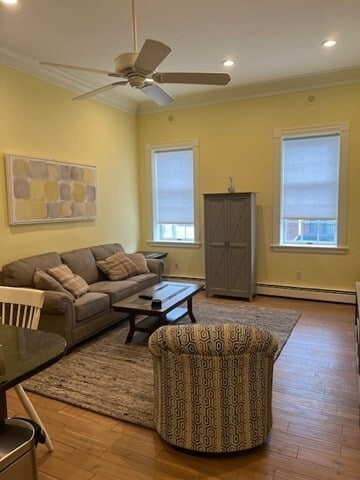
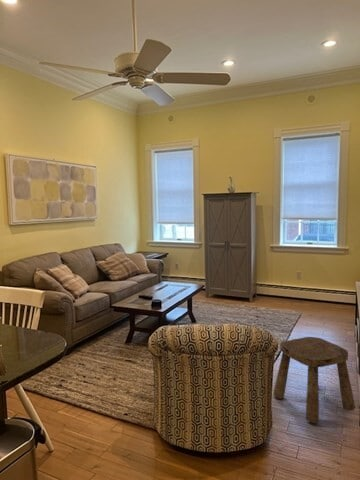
+ stool (312, 375)
